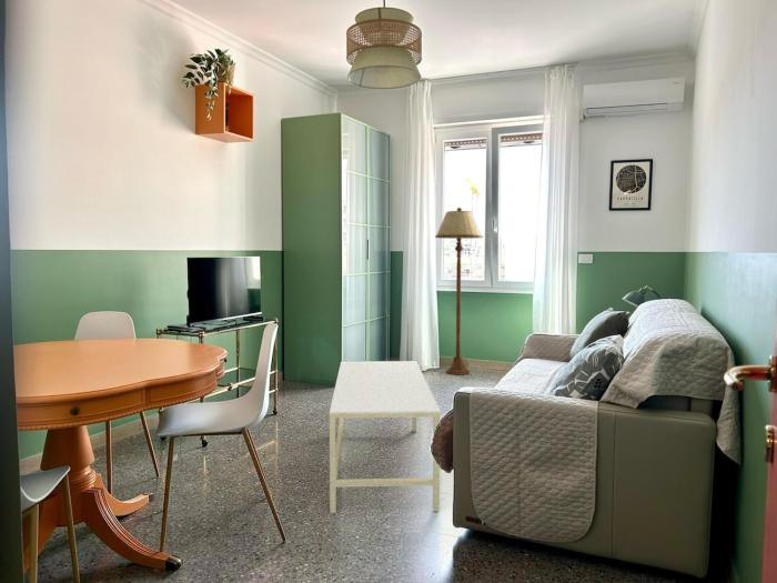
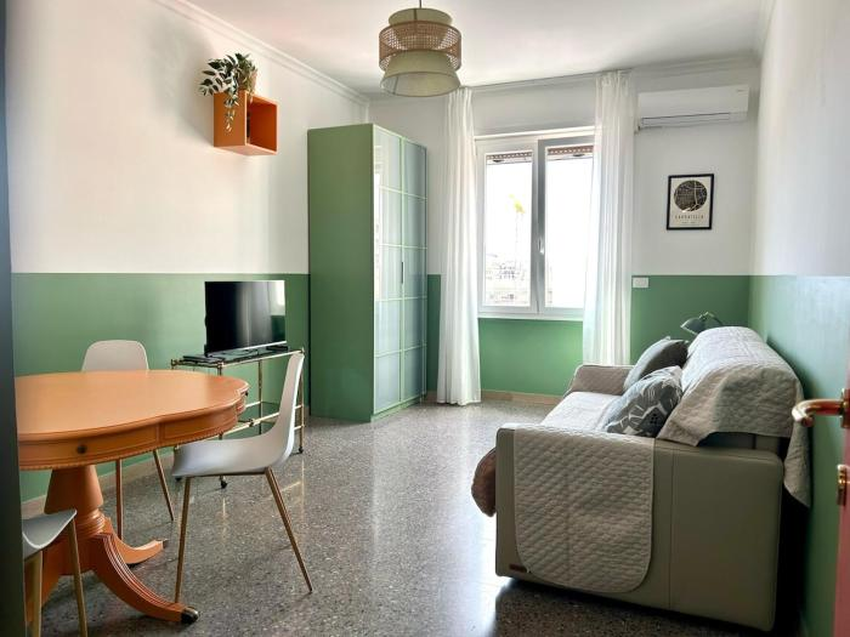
- floor lamp (458, 290)
- coffee table (381, 416)
